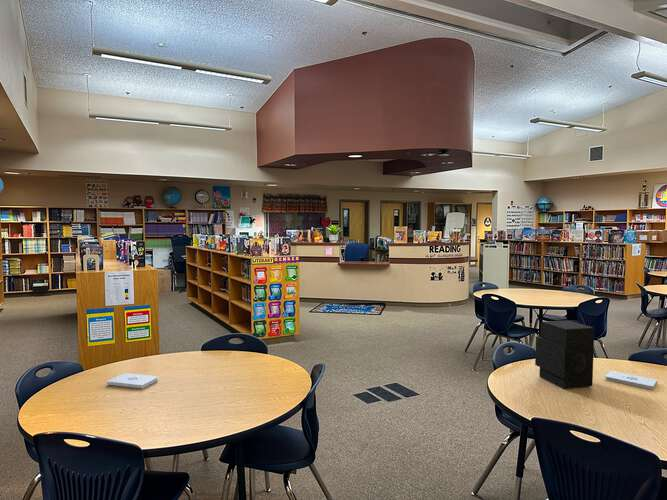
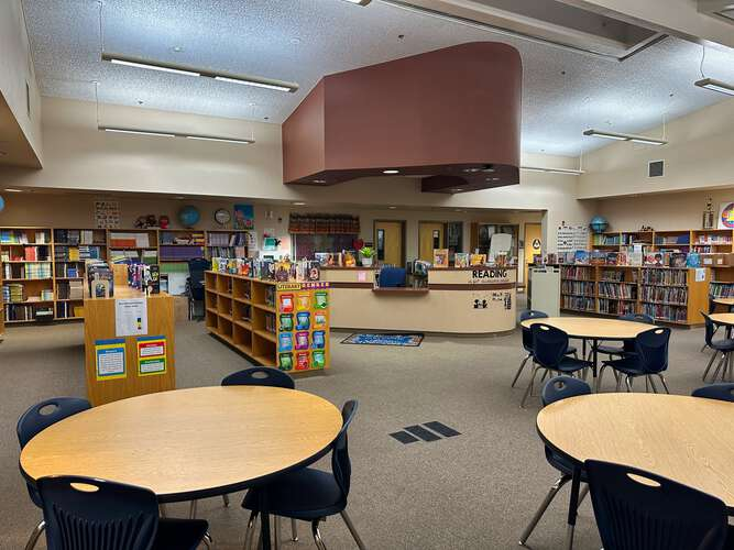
- notepad (133, 380)
- notepad (630, 379)
- stereo (564, 353)
